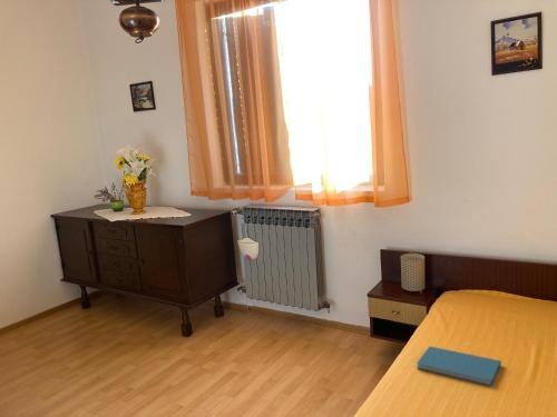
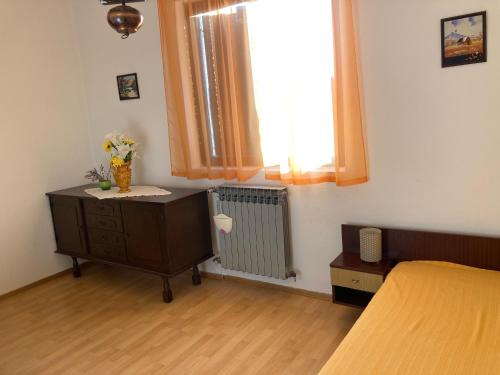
- book (458, 364)
